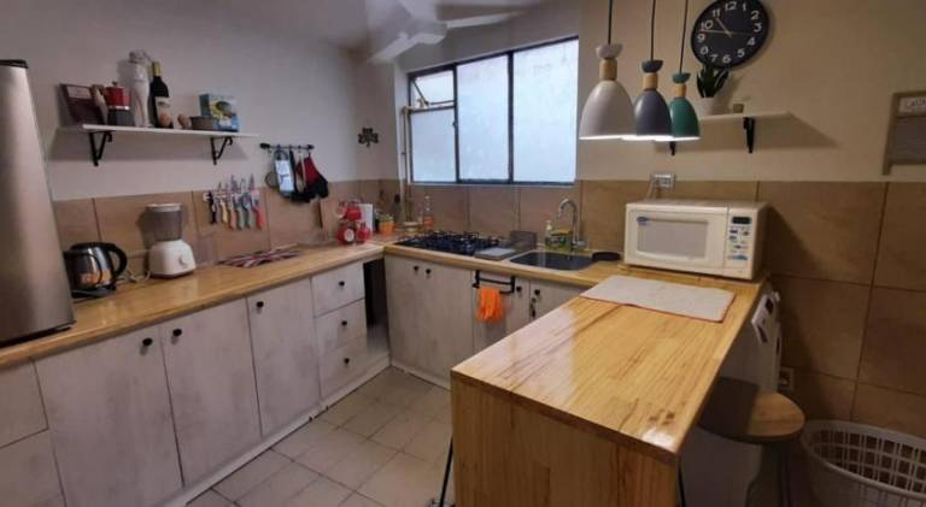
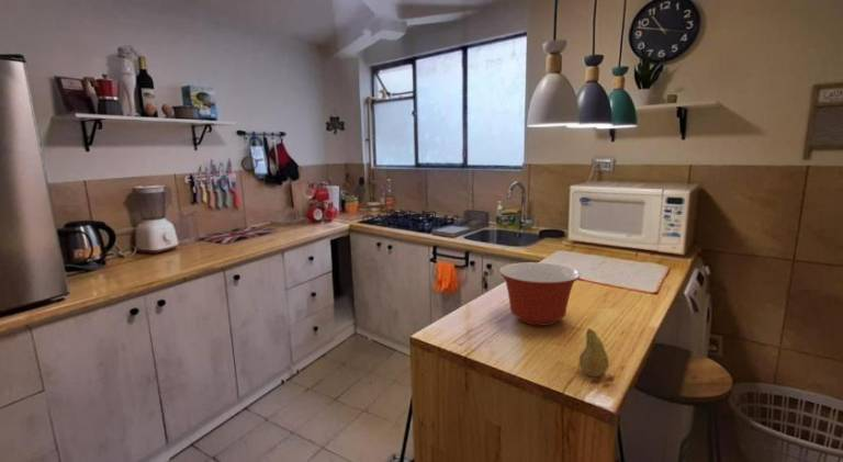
+ fruit (594, 350)
+ mixing bowl (538, 294)
